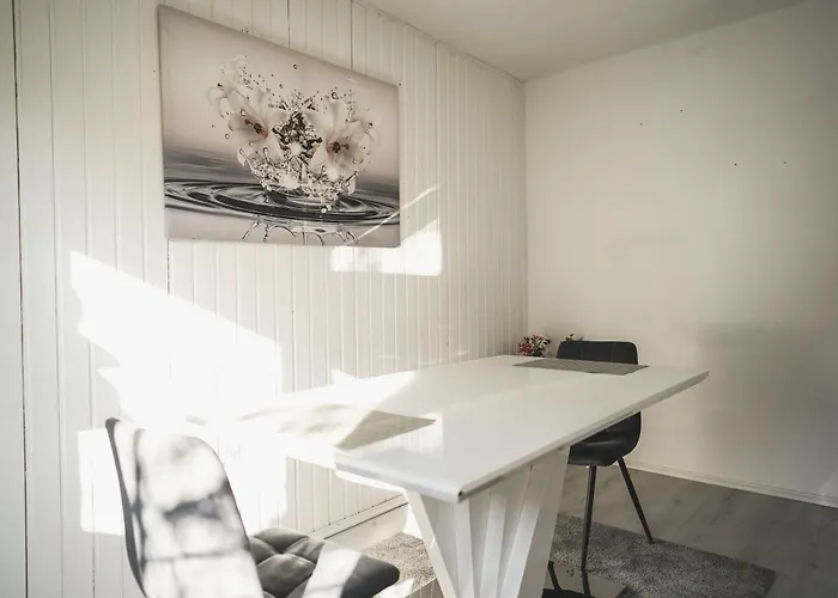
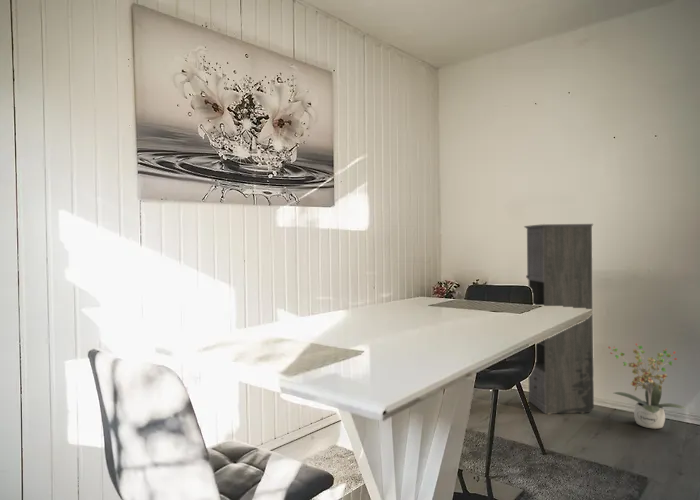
+ storage cabinet (558, 305)
+ potted plant (646, 385)
